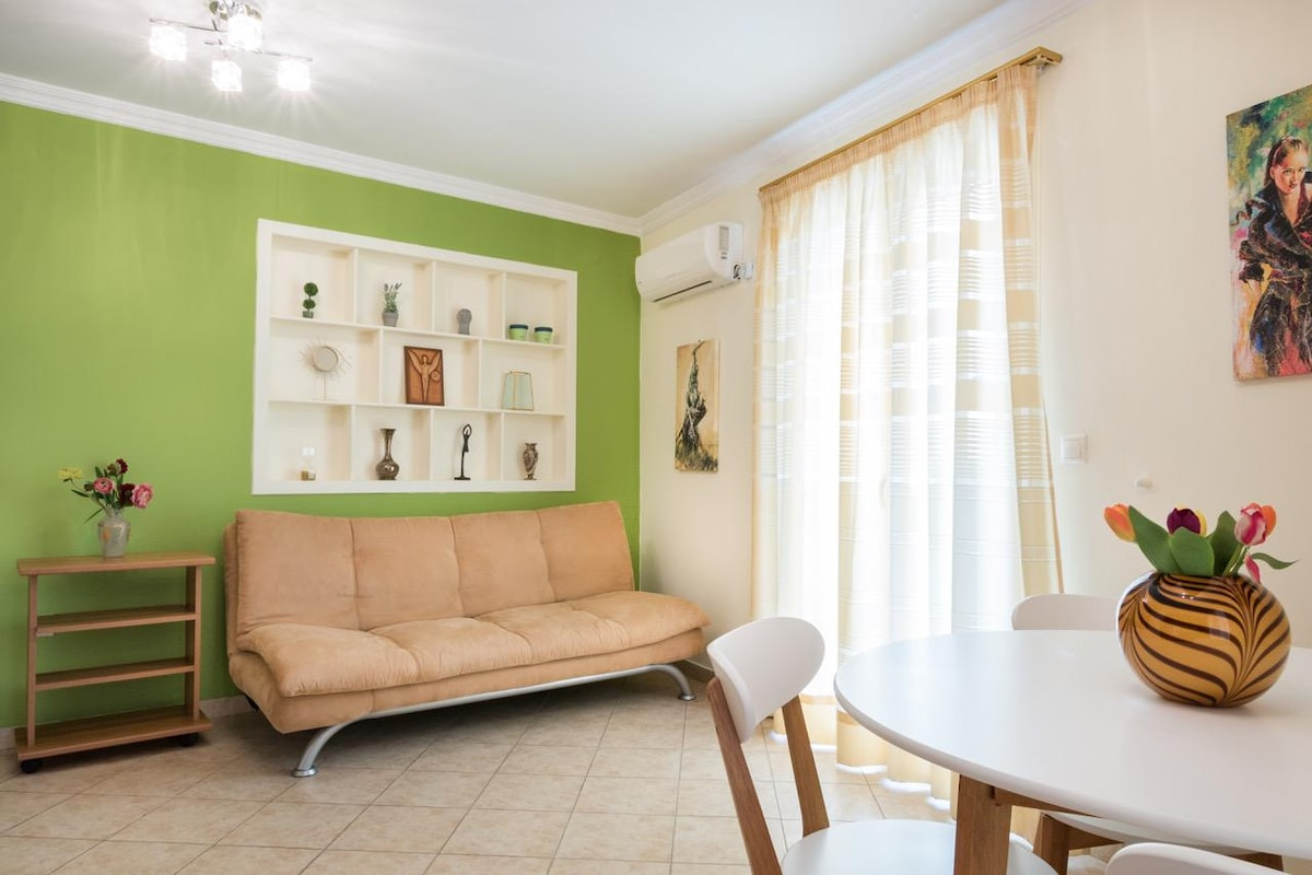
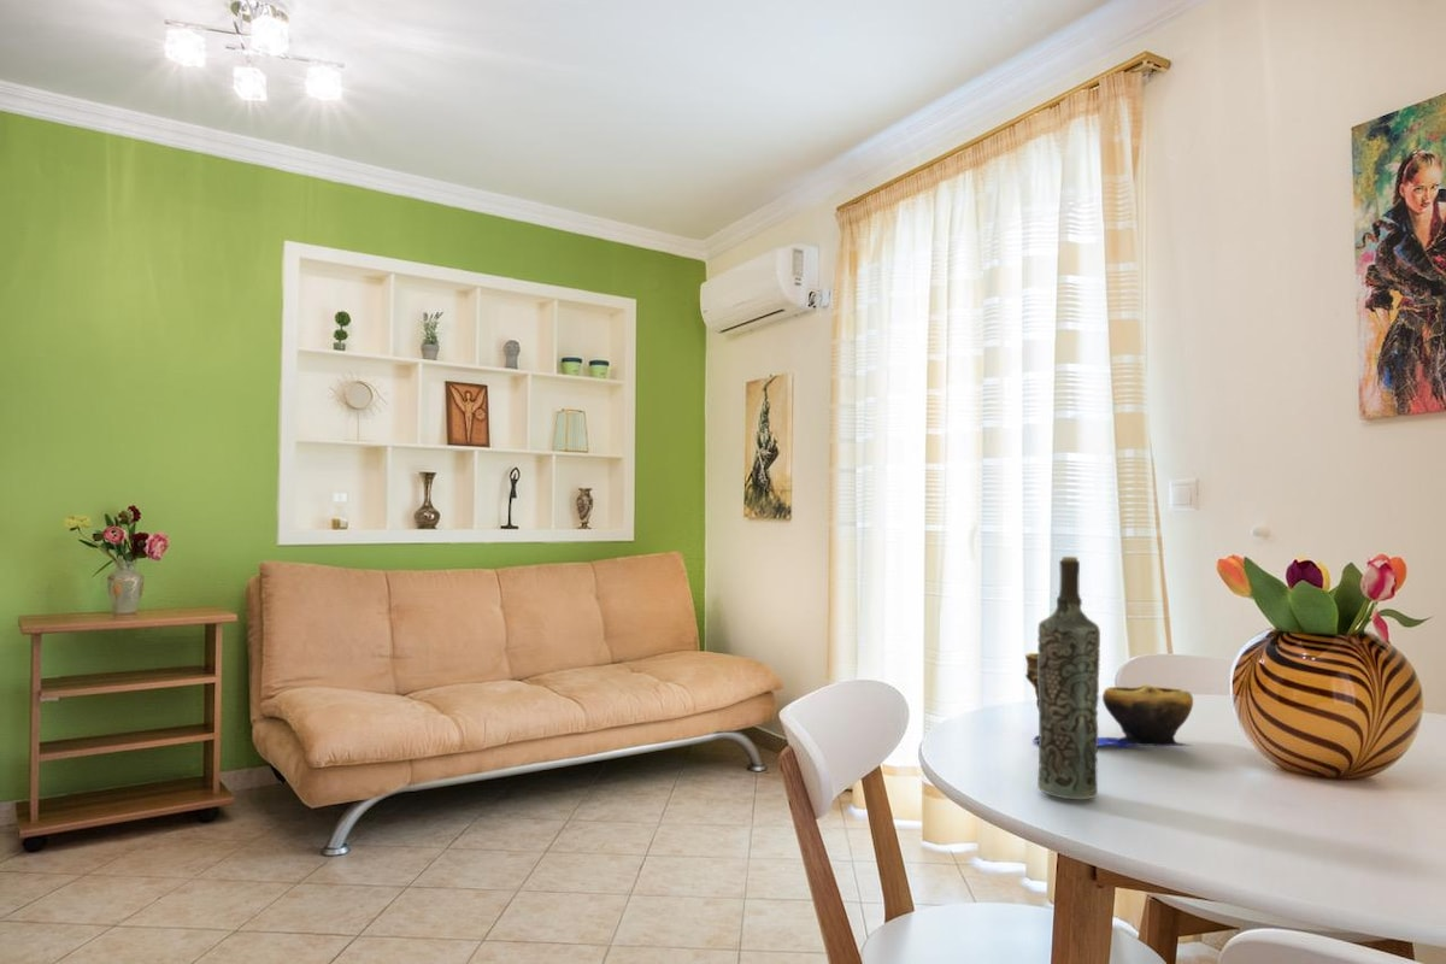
+ decorative bowl (1106, 698)
+ bottle (1068, 675)
